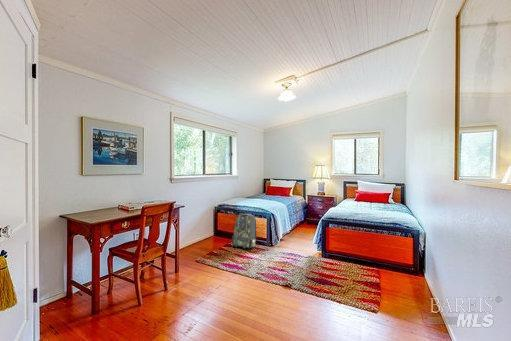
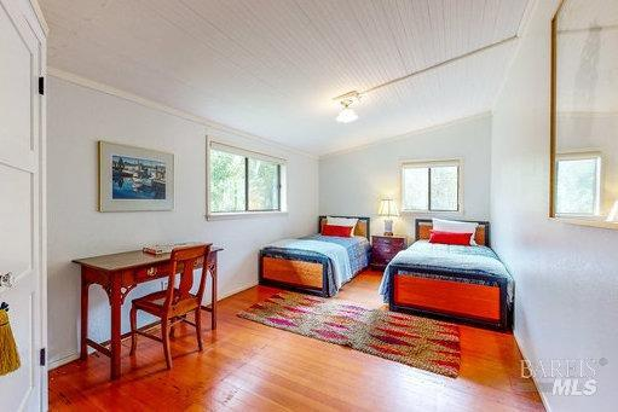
- backpack (246, 229)
